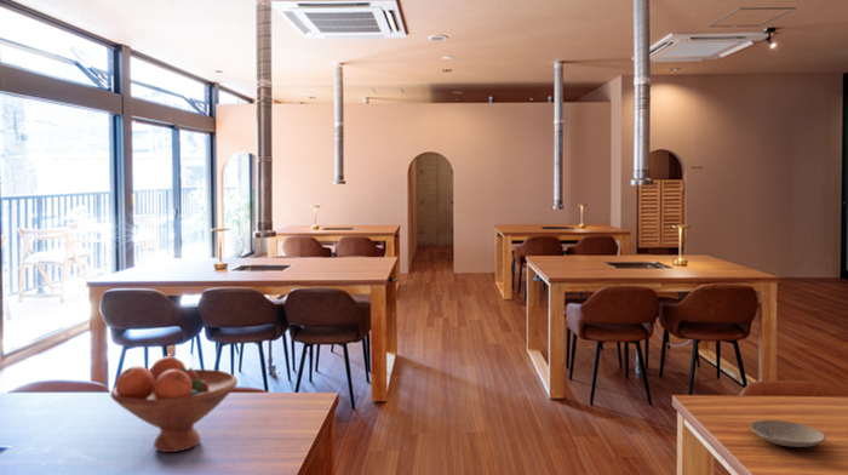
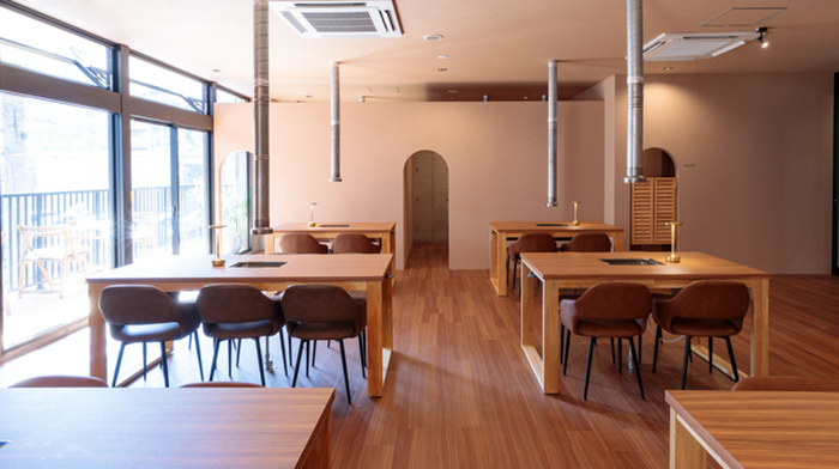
- plate (786, 435)
- fruit bowl (176, 402)
